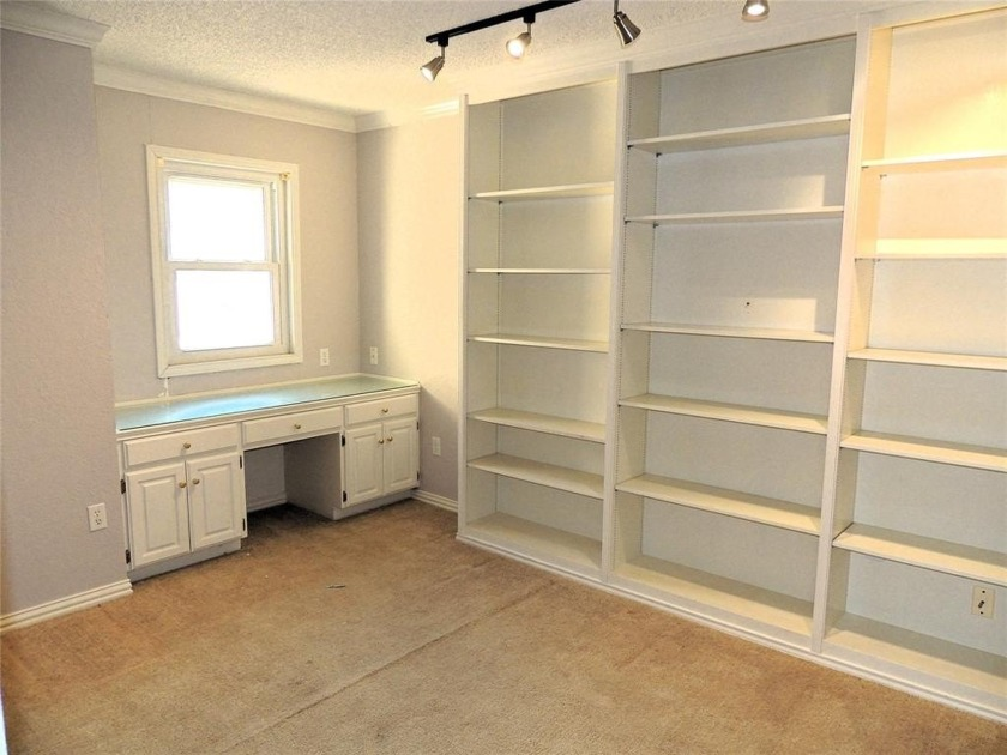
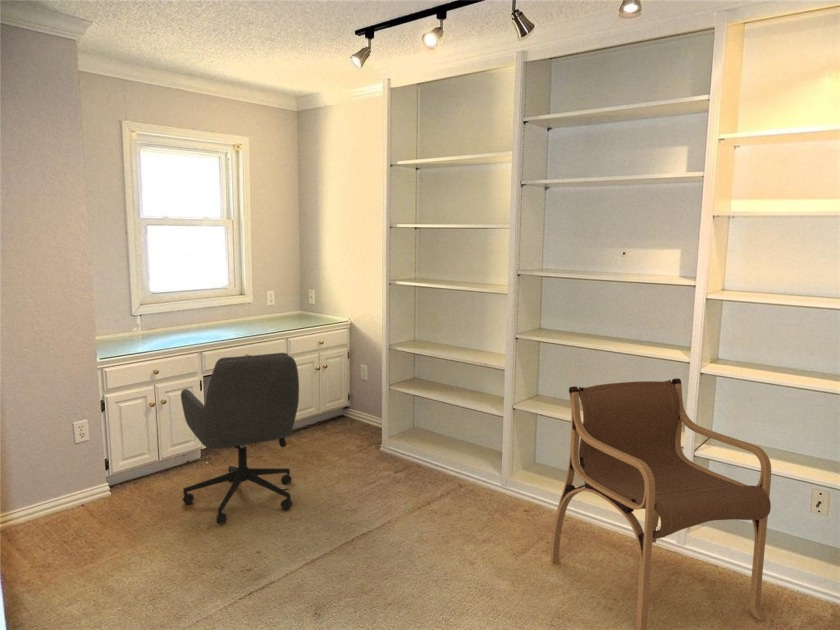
+ office chair (242, 424)
+ armchair (655, 493)
